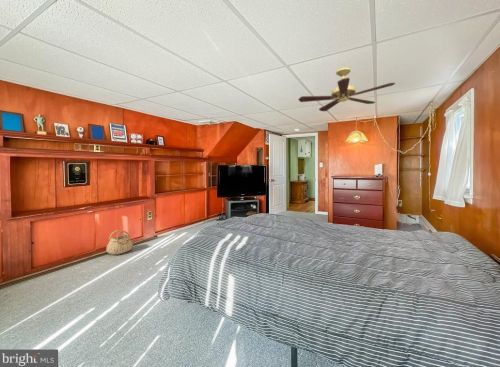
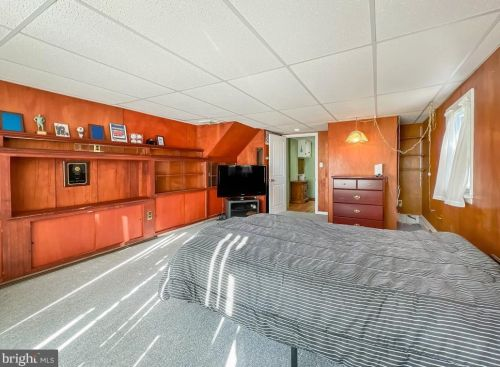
- basket (119, 241)
- ceiling fan (342, 84)
